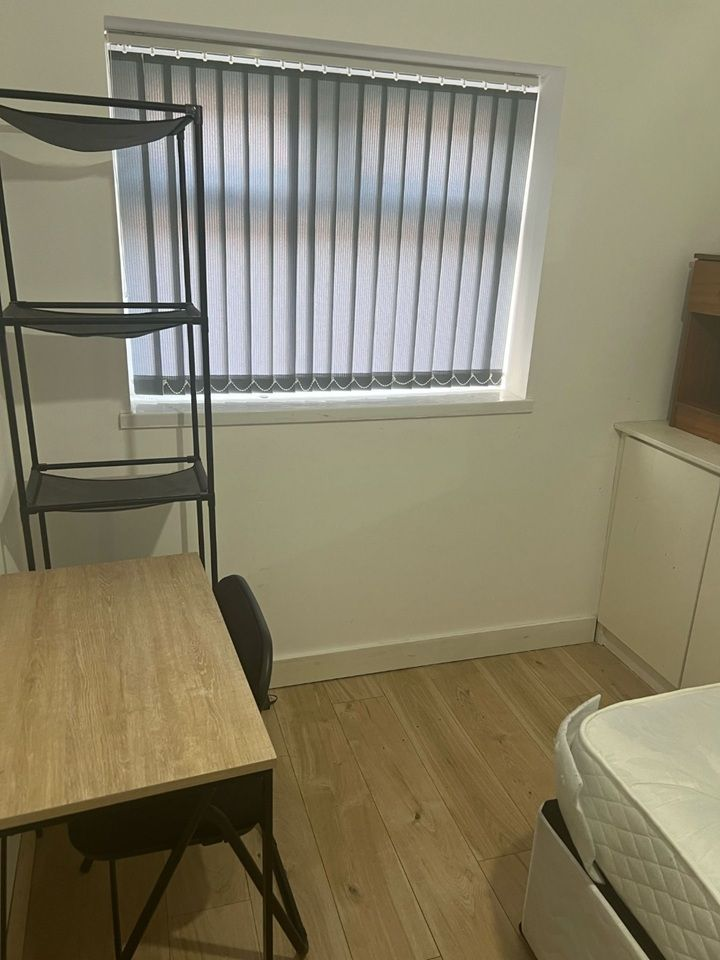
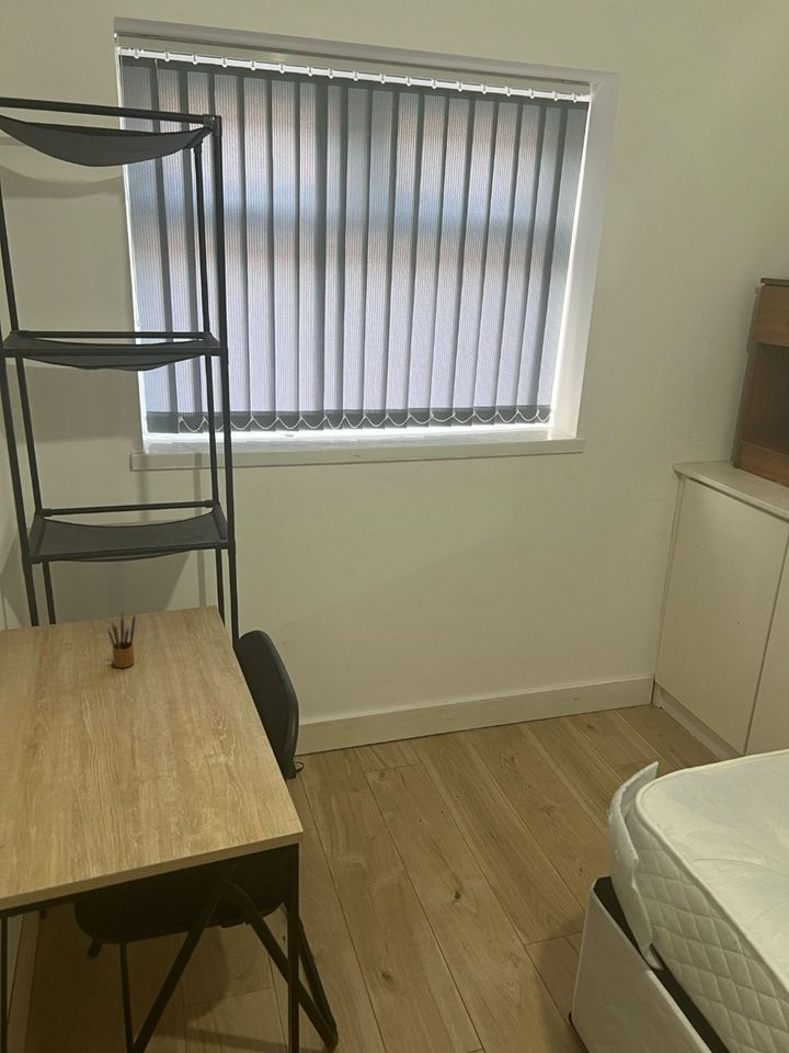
+ pencil box (123, 642)
